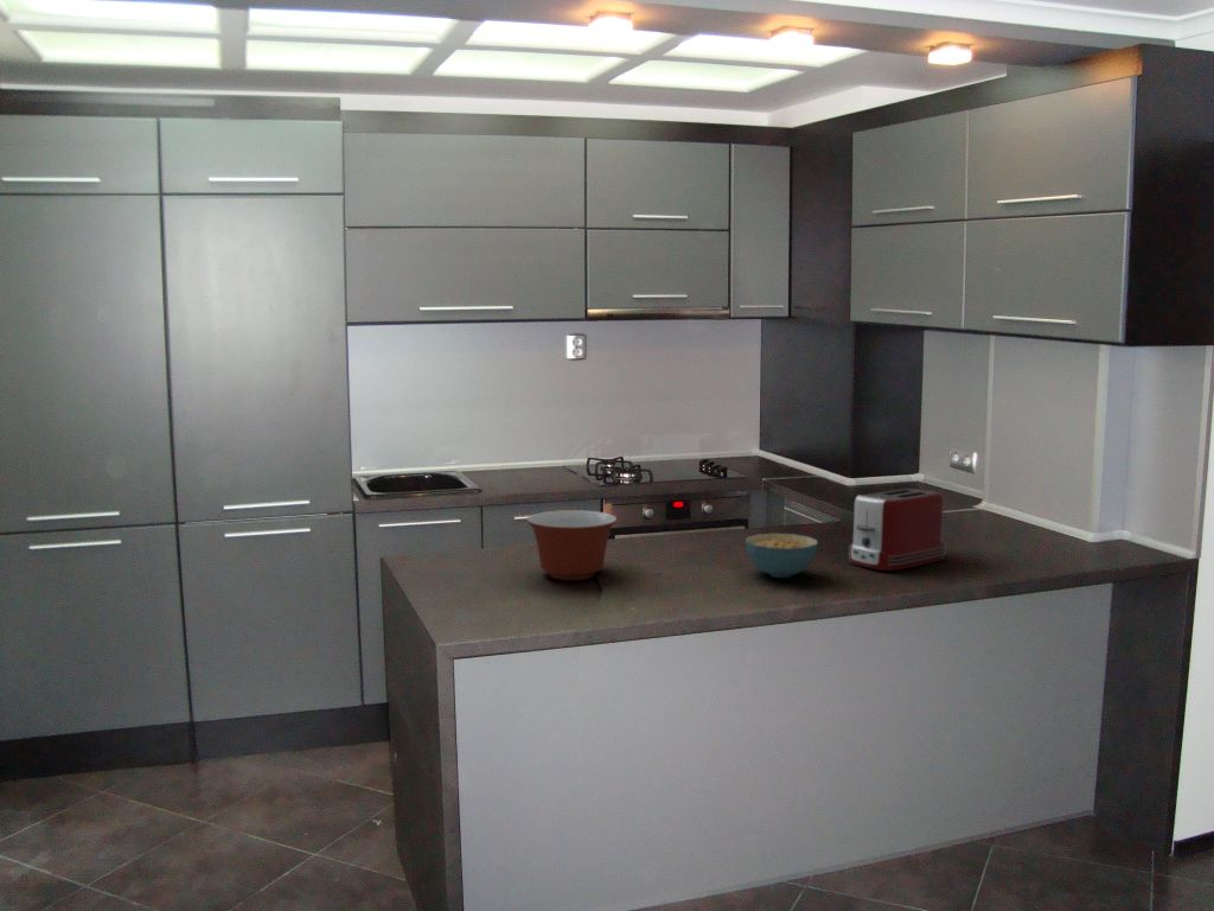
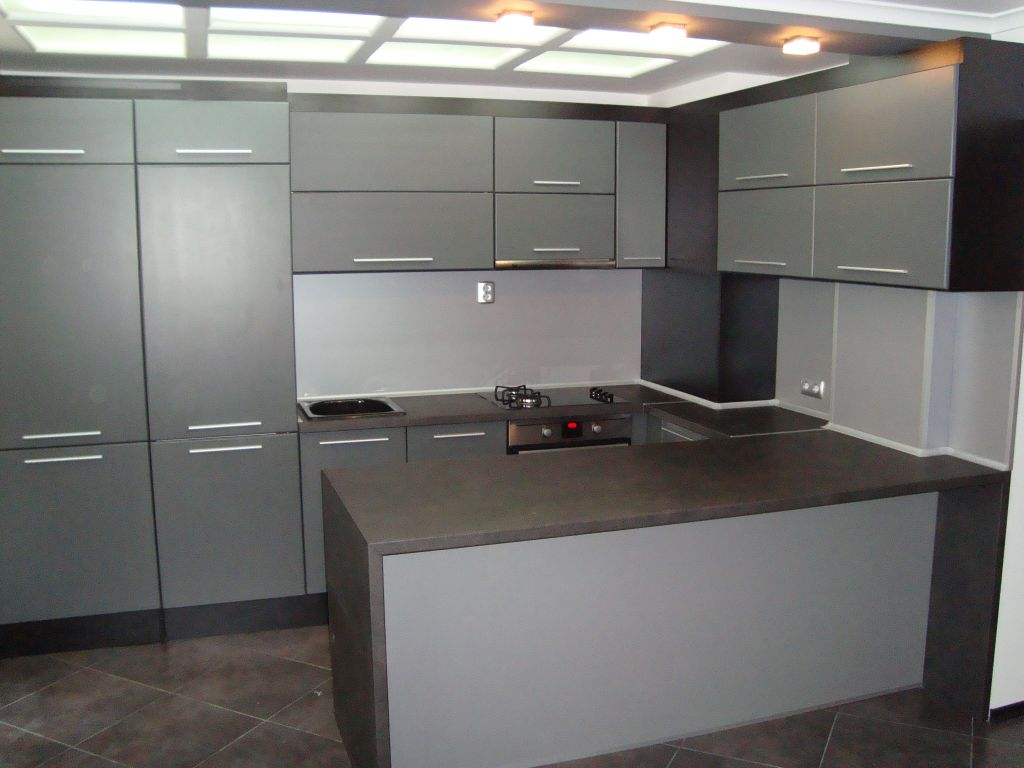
- toaster (897, 527)
- mixing bowl (571, 546)
- cereal bowl (780, 558)
